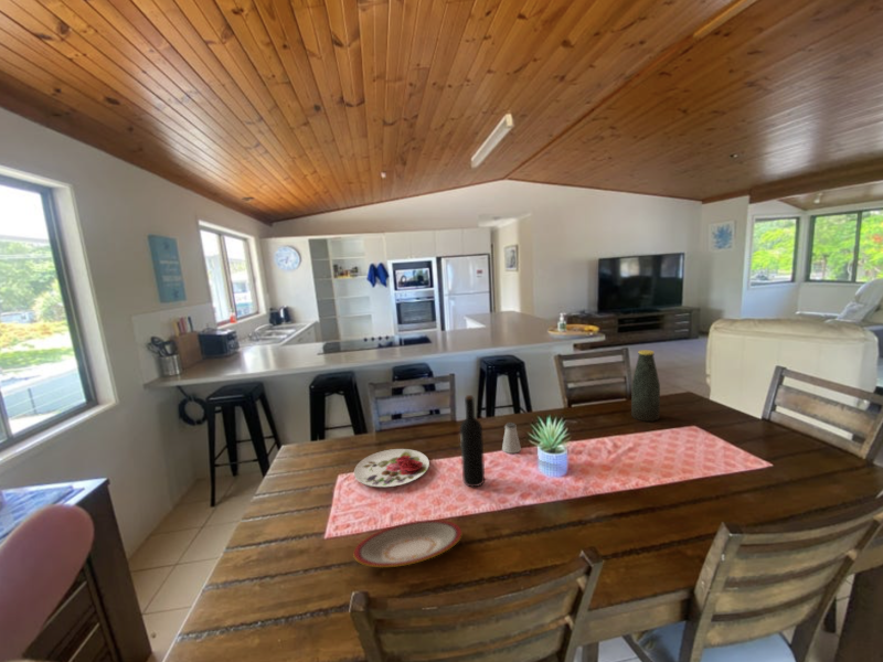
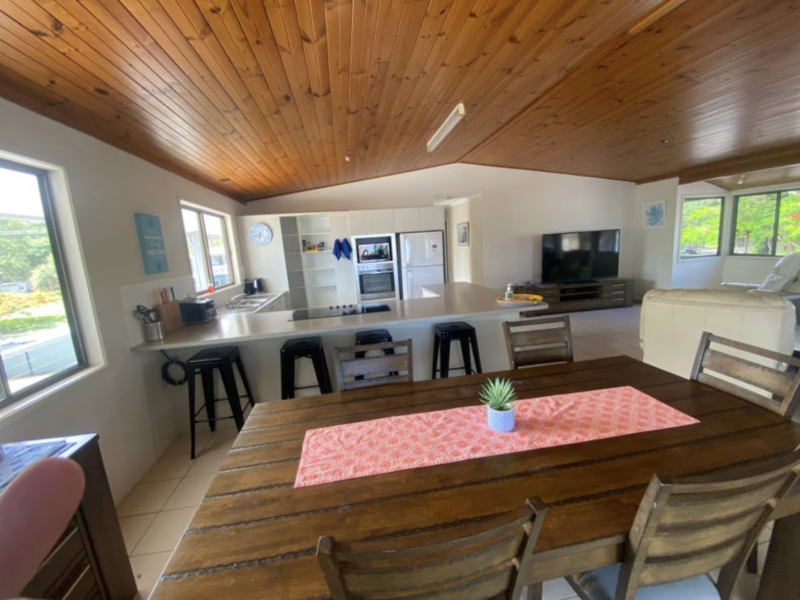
- plate (409, 545)
- bottle (645, 384)
- saltshaker (511, 436)
- wine bottle (471, 439)
- plate (392, 466)
